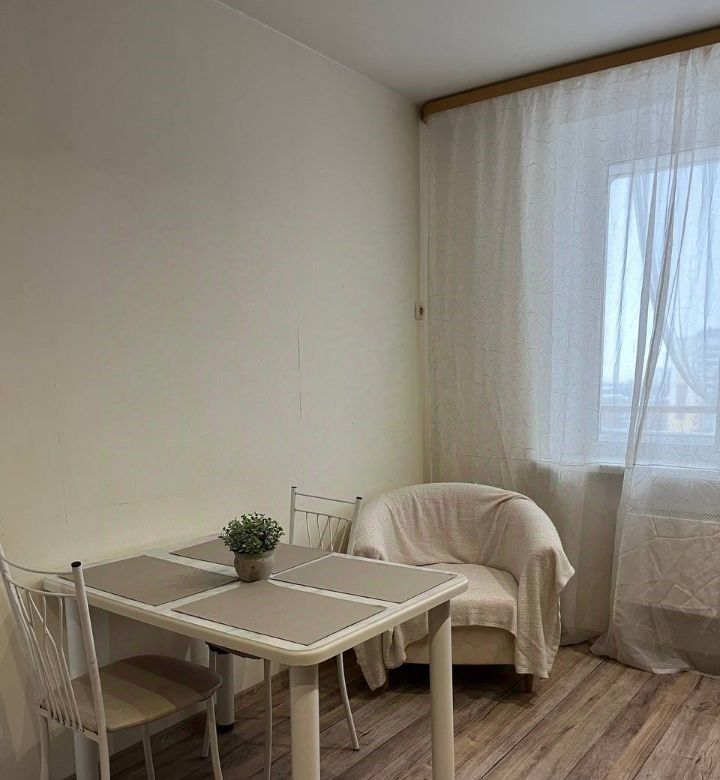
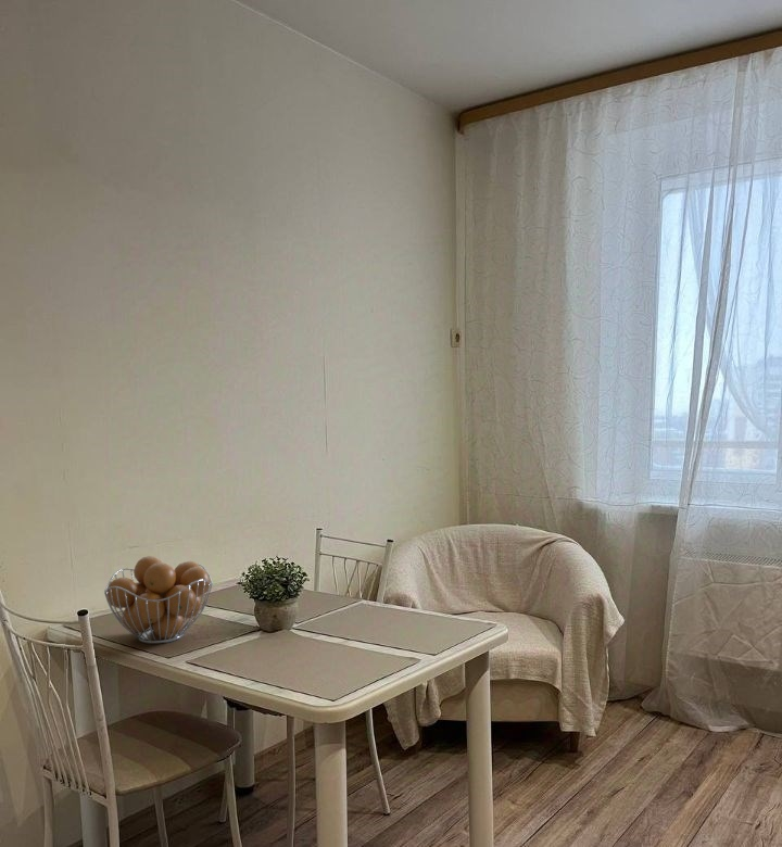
+ fruit basket (160, 597)
